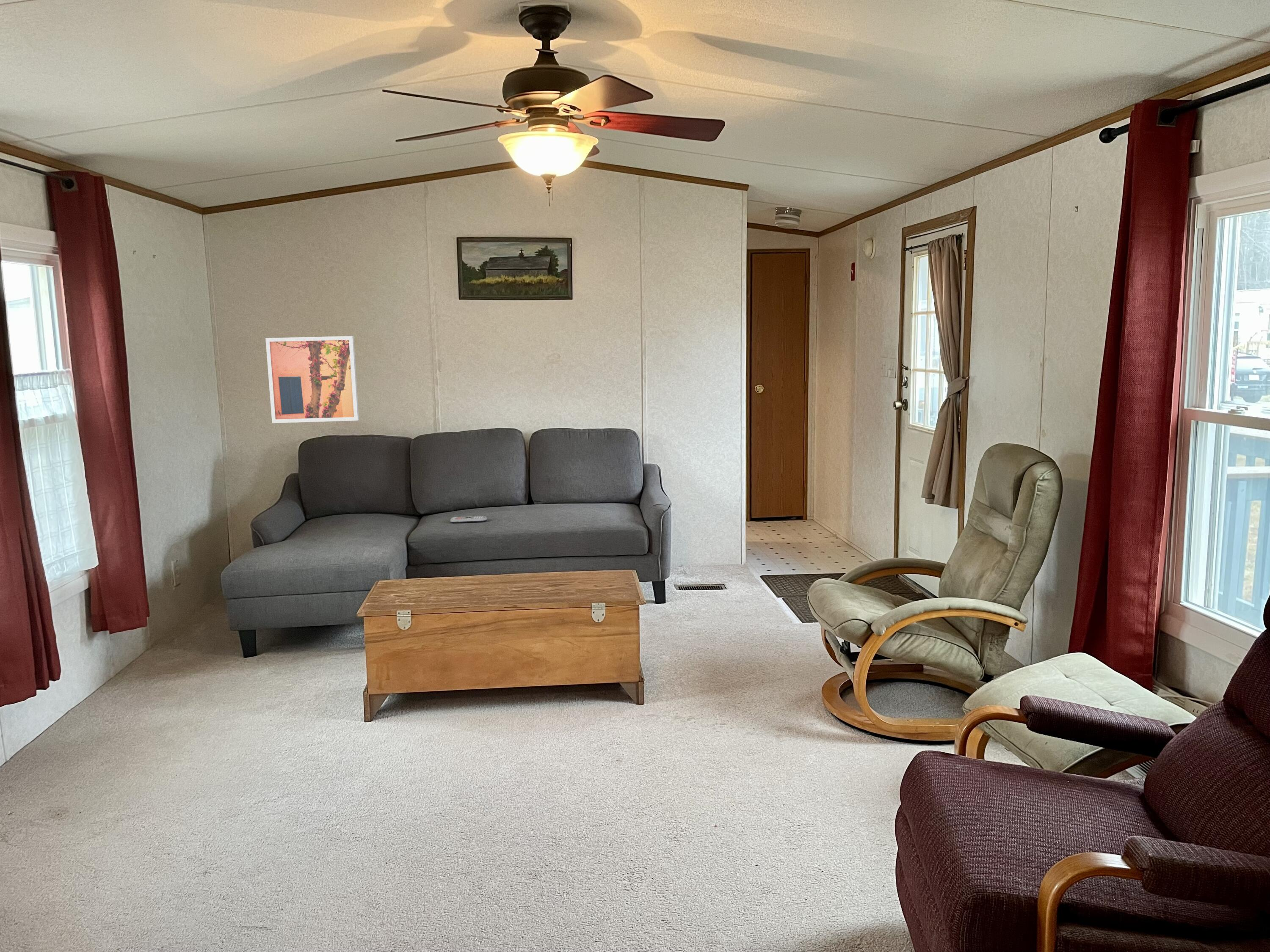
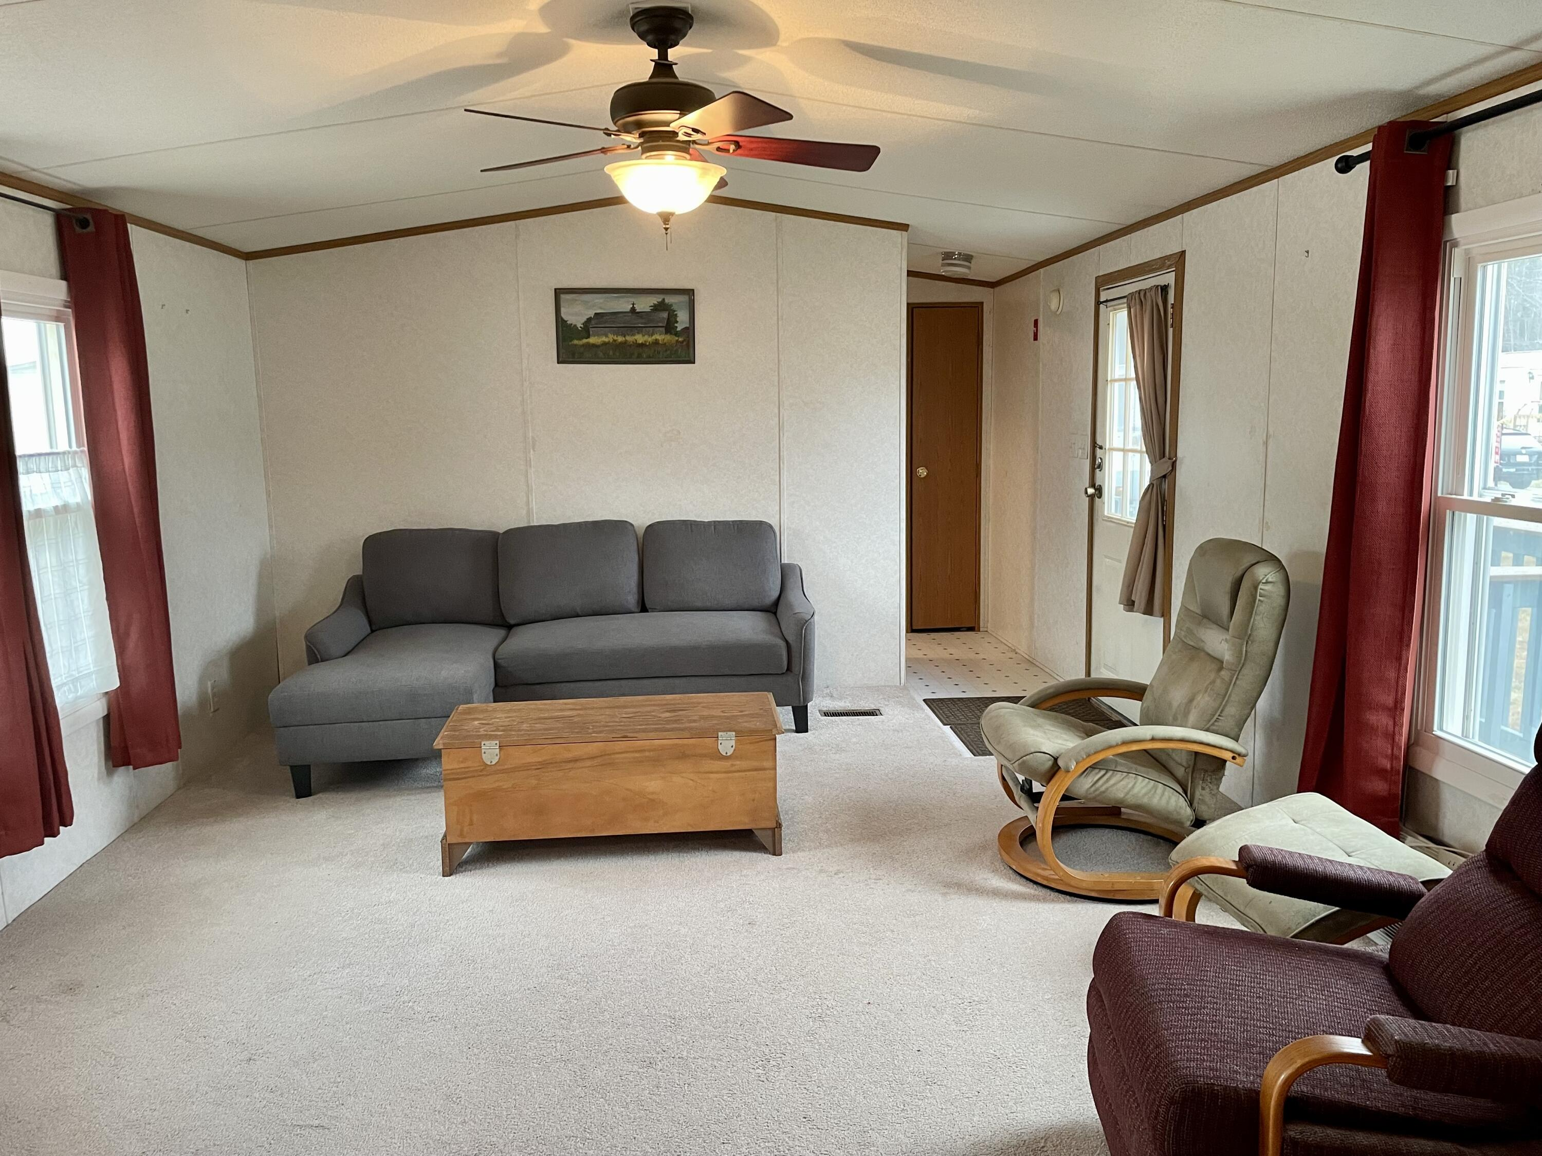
- wall art (313, 380)
- remote control (469, 520)
